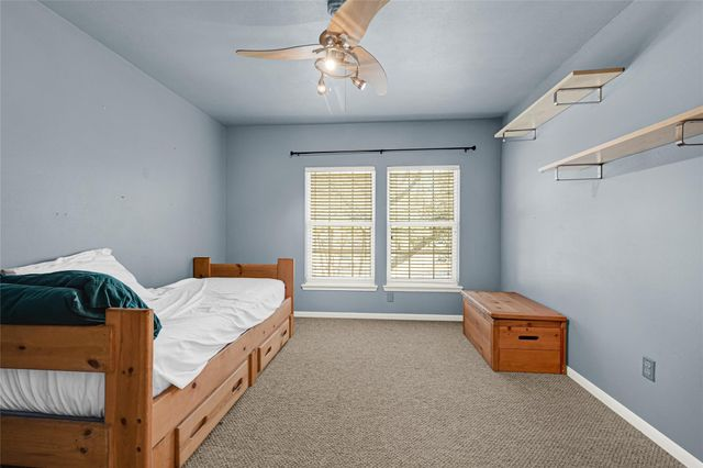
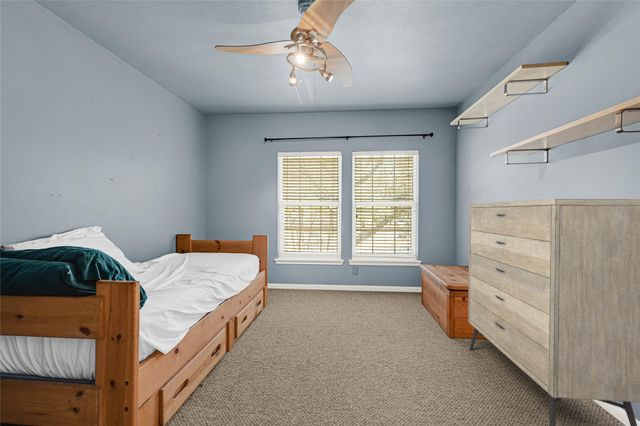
+ dresser (535, 294)
